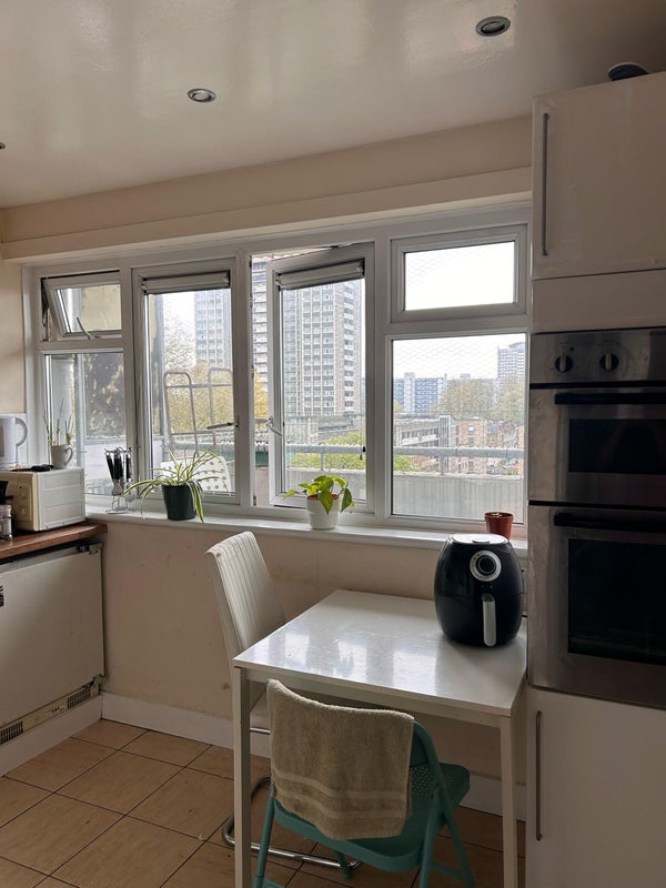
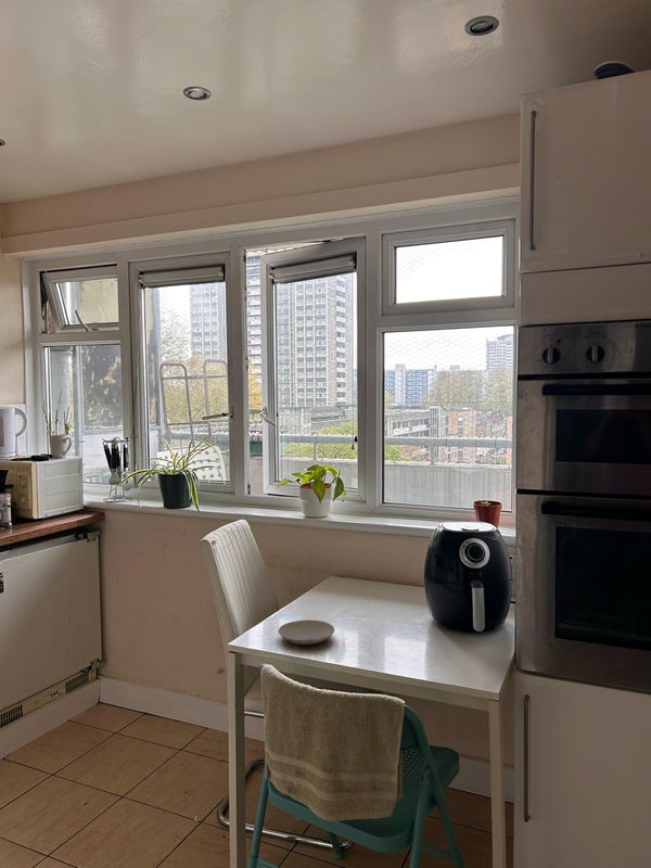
+ plate (306, 634)
